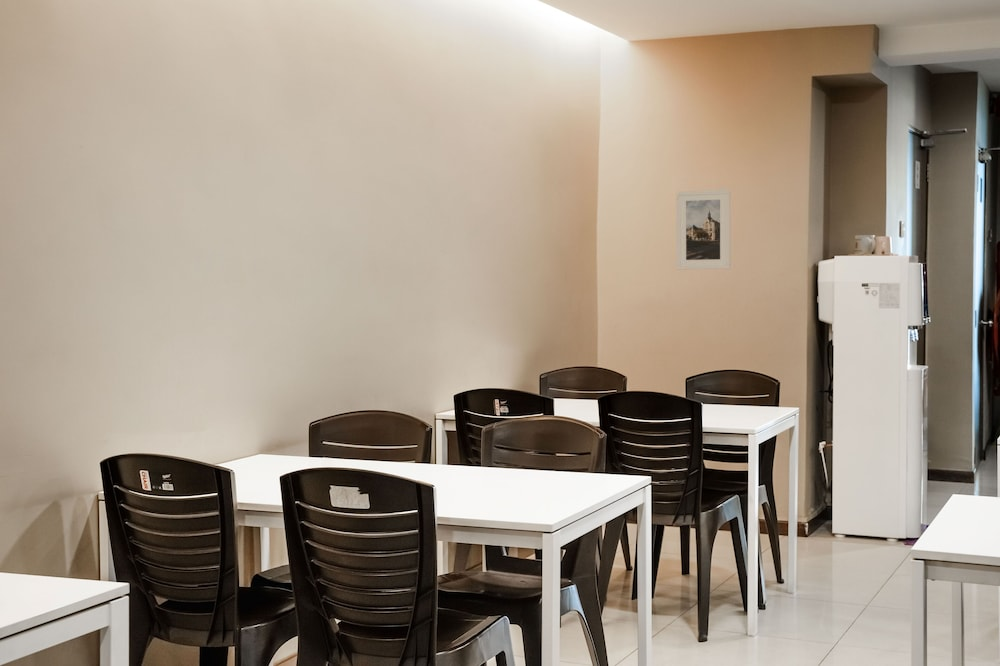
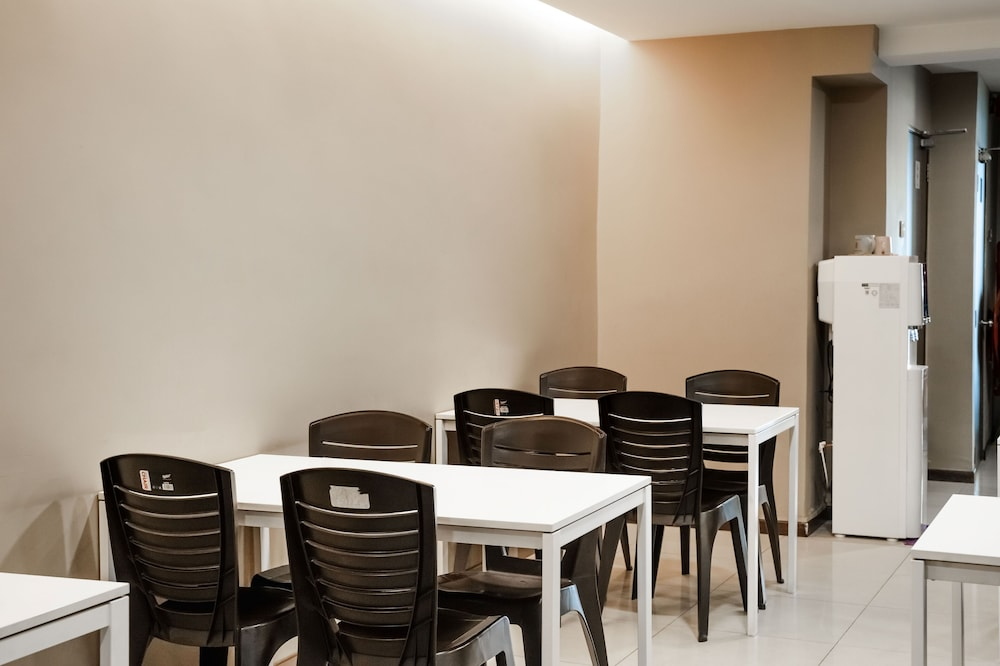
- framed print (703, 230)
